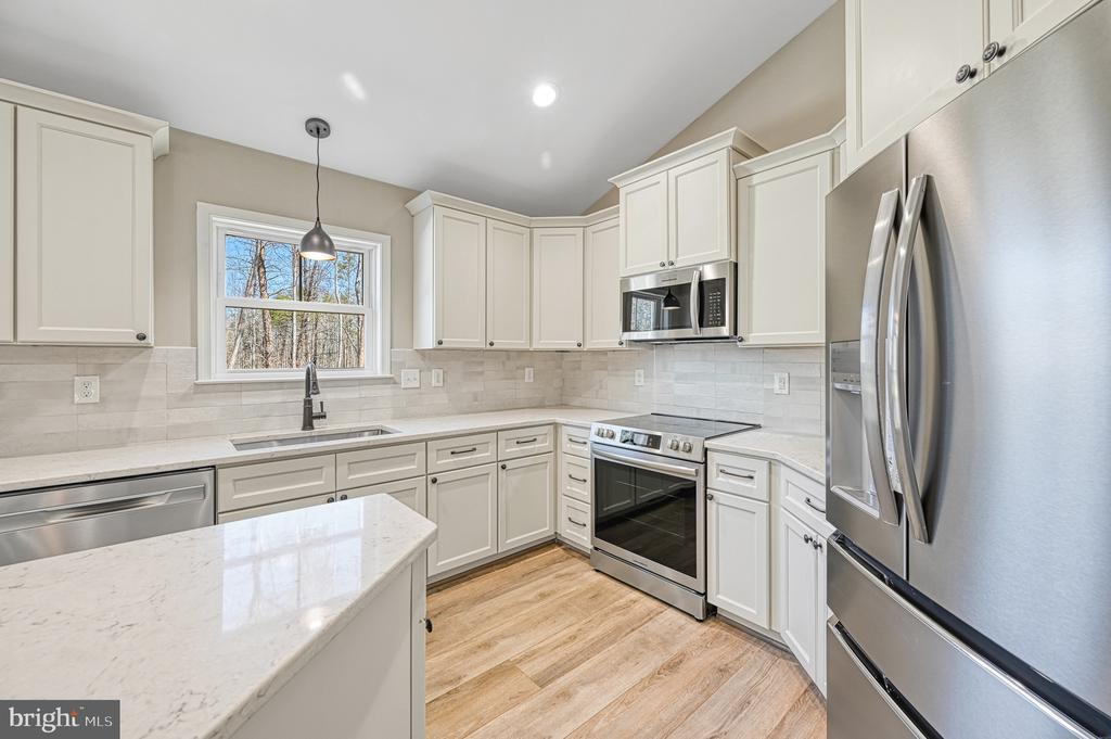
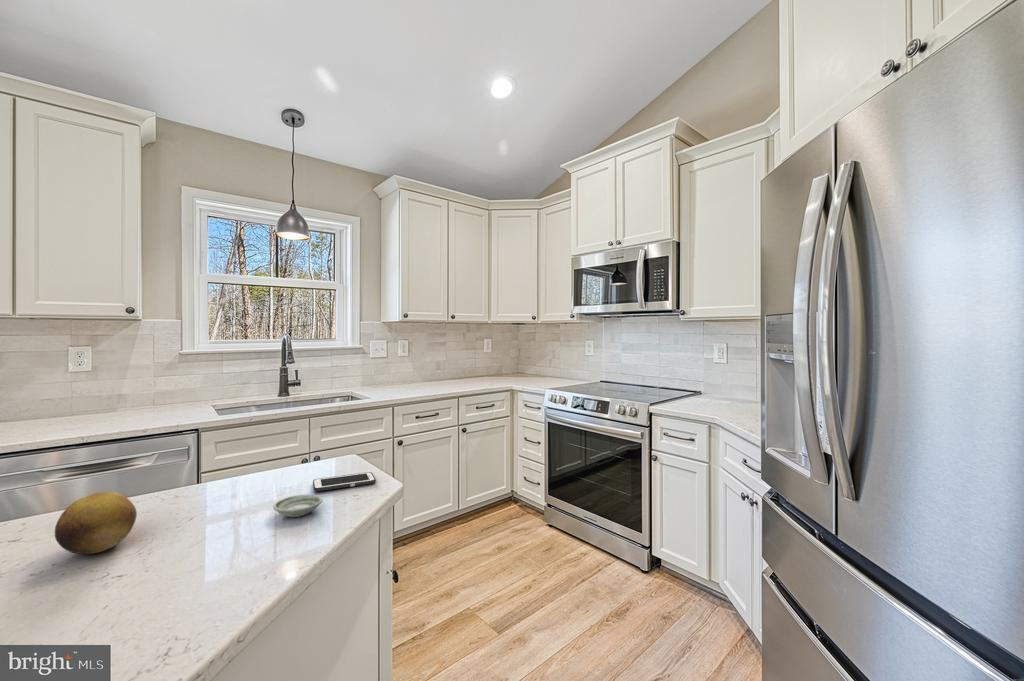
+ fruit (96, 521)
+ cell phone (344, 481)
+ saucer (298, 507)
